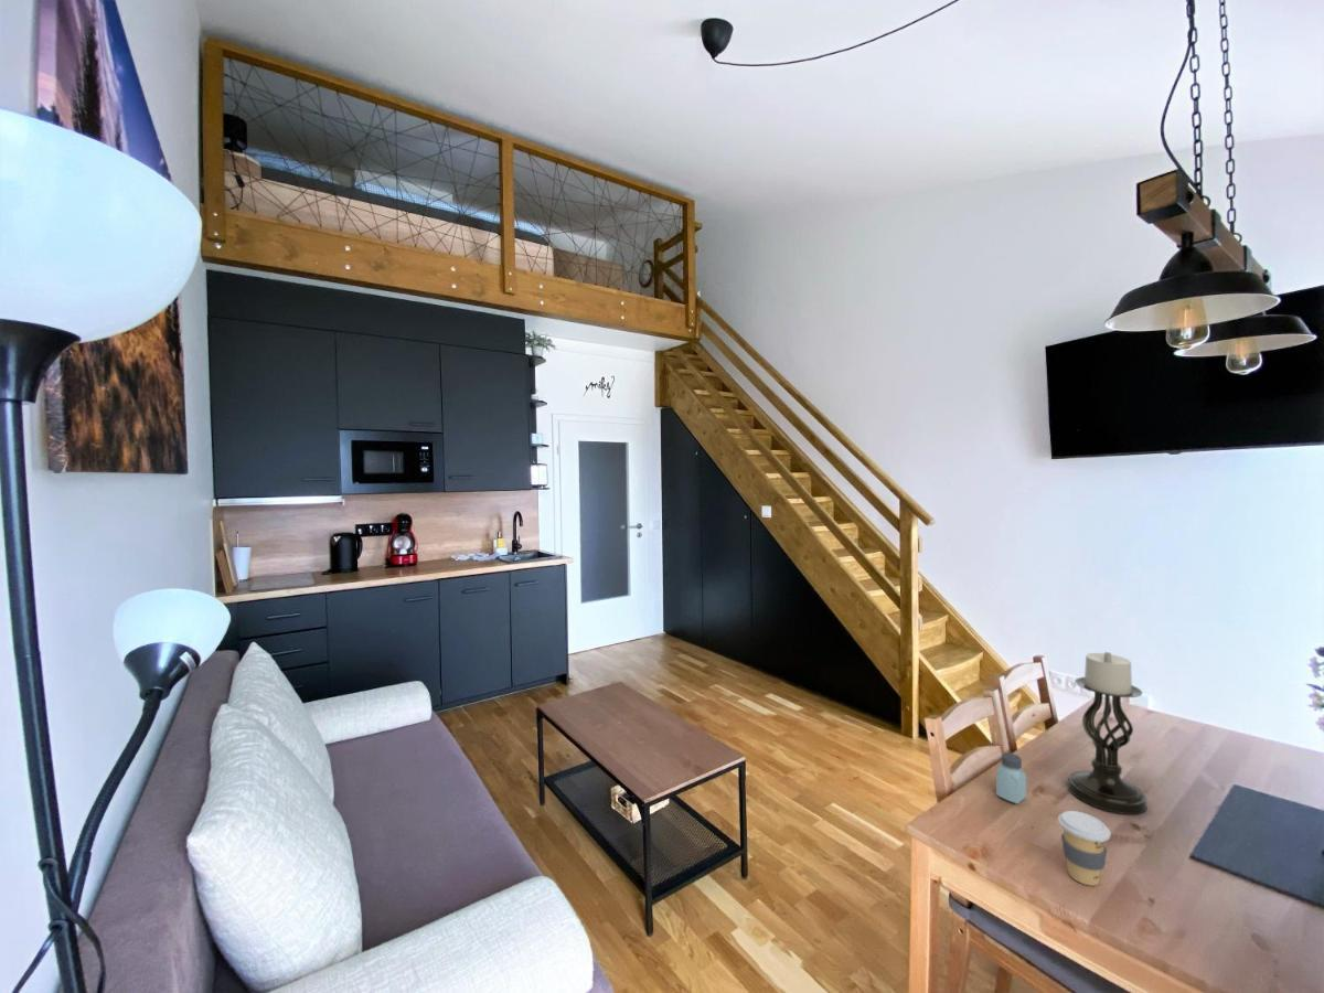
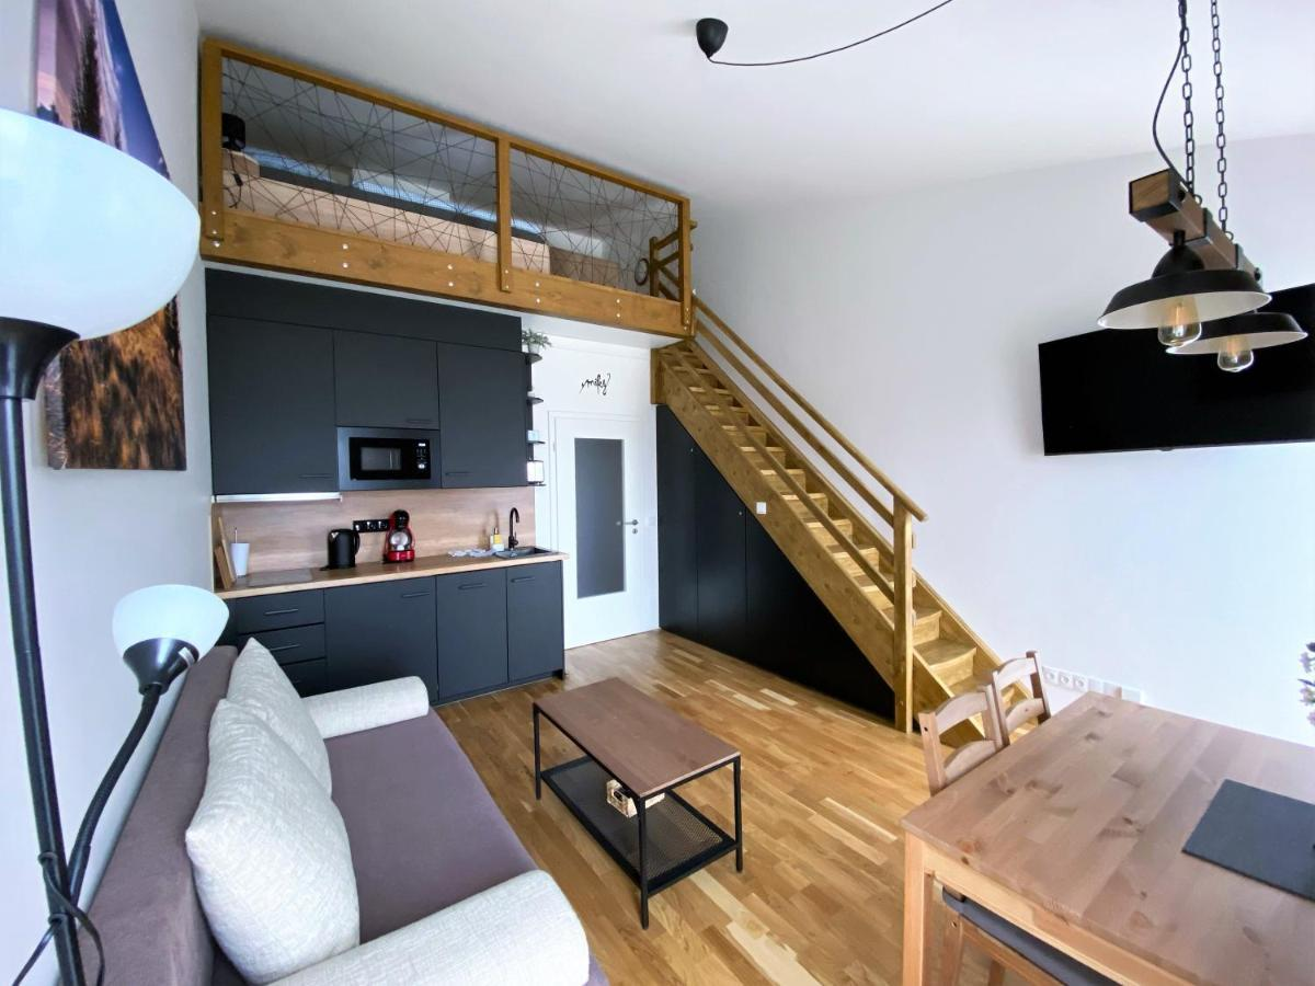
- candle holder (1107, 724)
- saltshaker (1011, 776)
- coffee cup (1082, 848)
